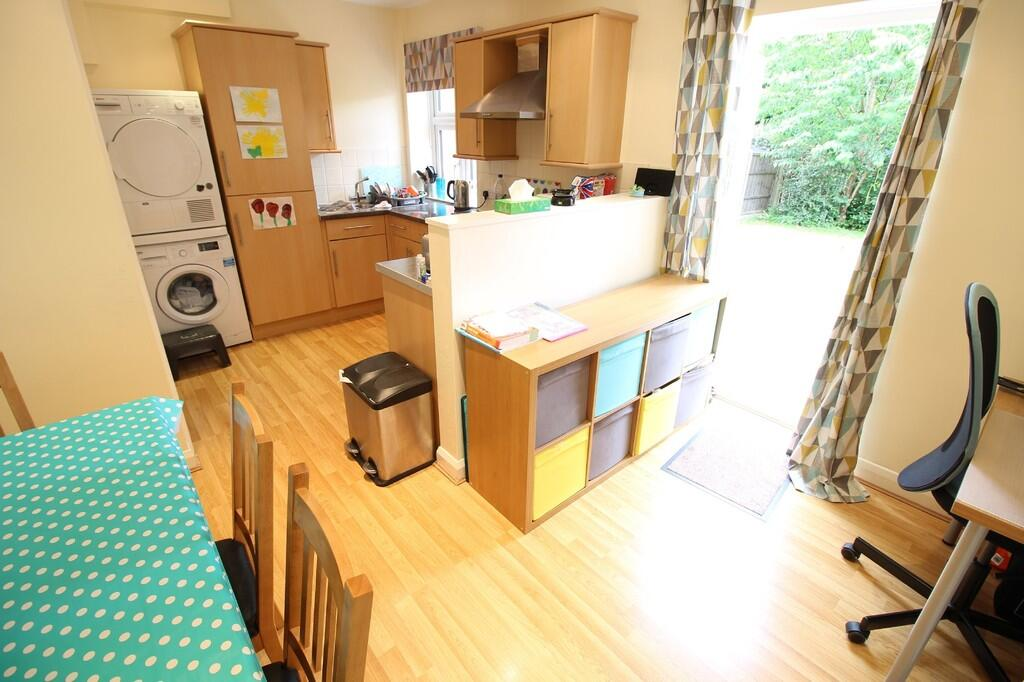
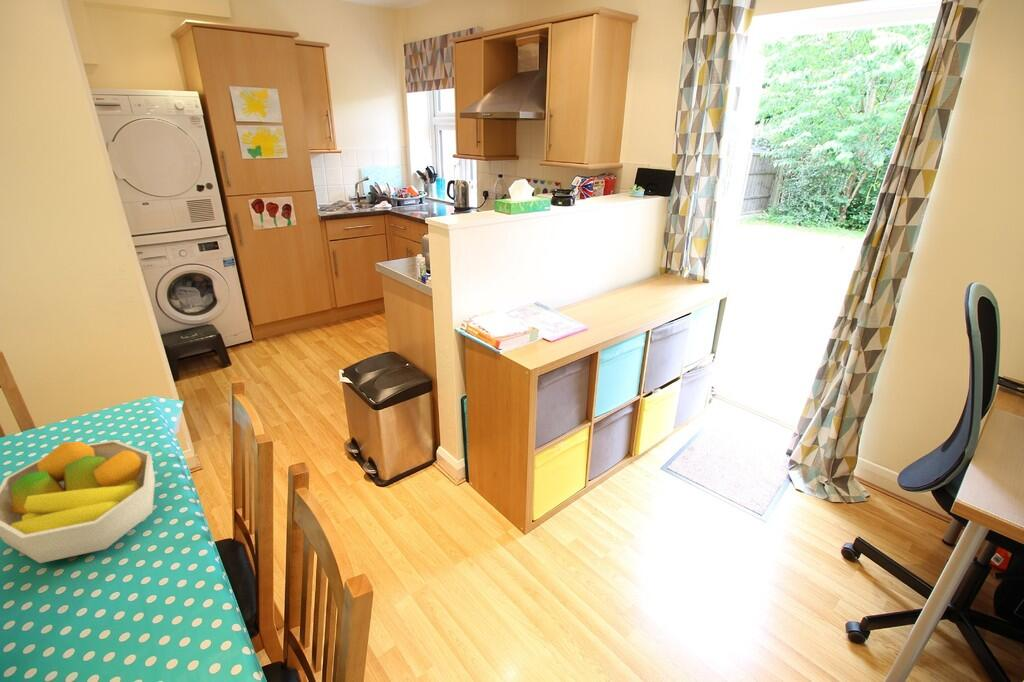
+ fruit bowl (79, 491)
